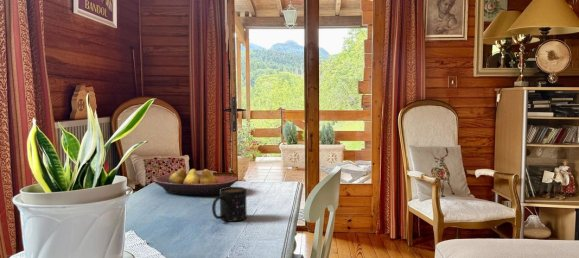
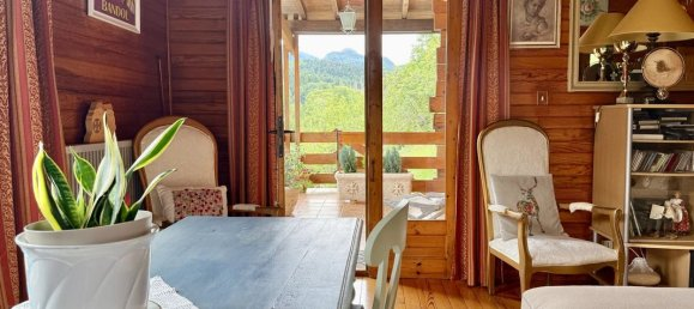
- fruit bowl (195, 180)
- mug (228, 205)
